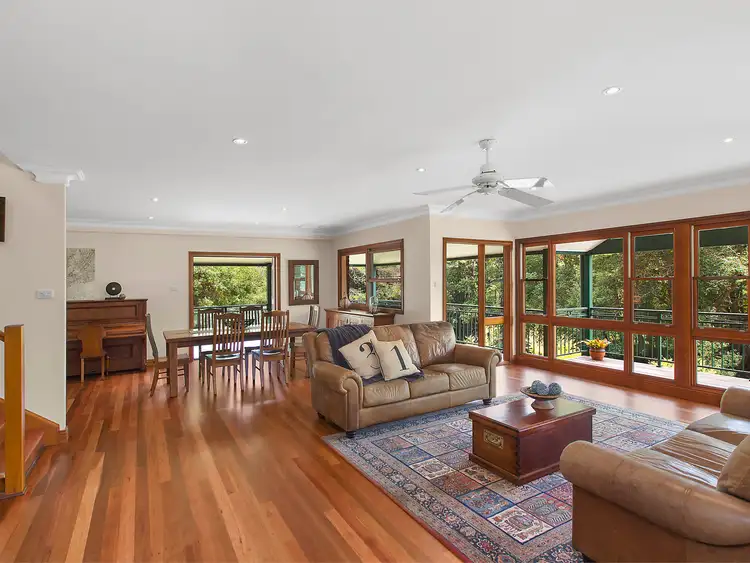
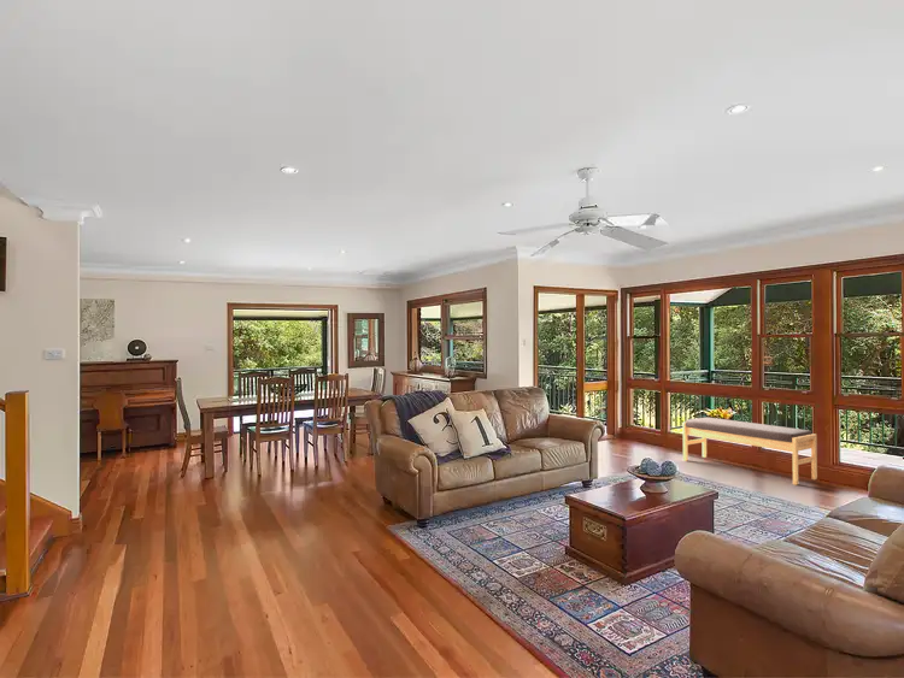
+ bench (745, 443)
